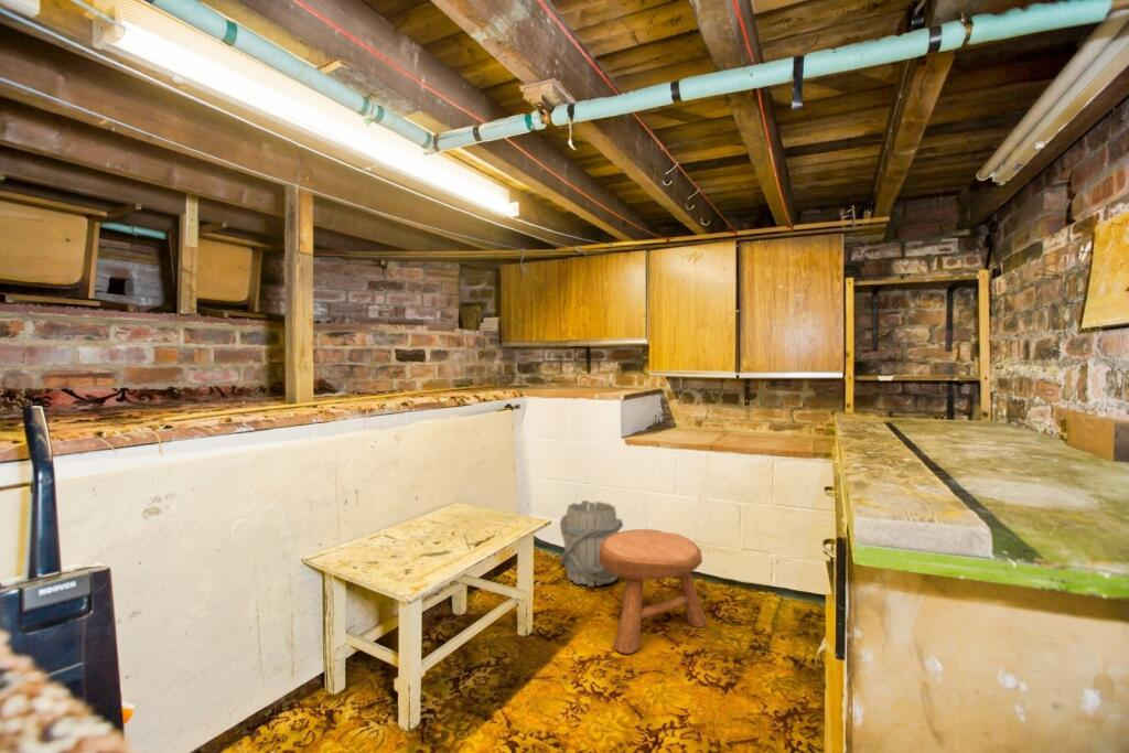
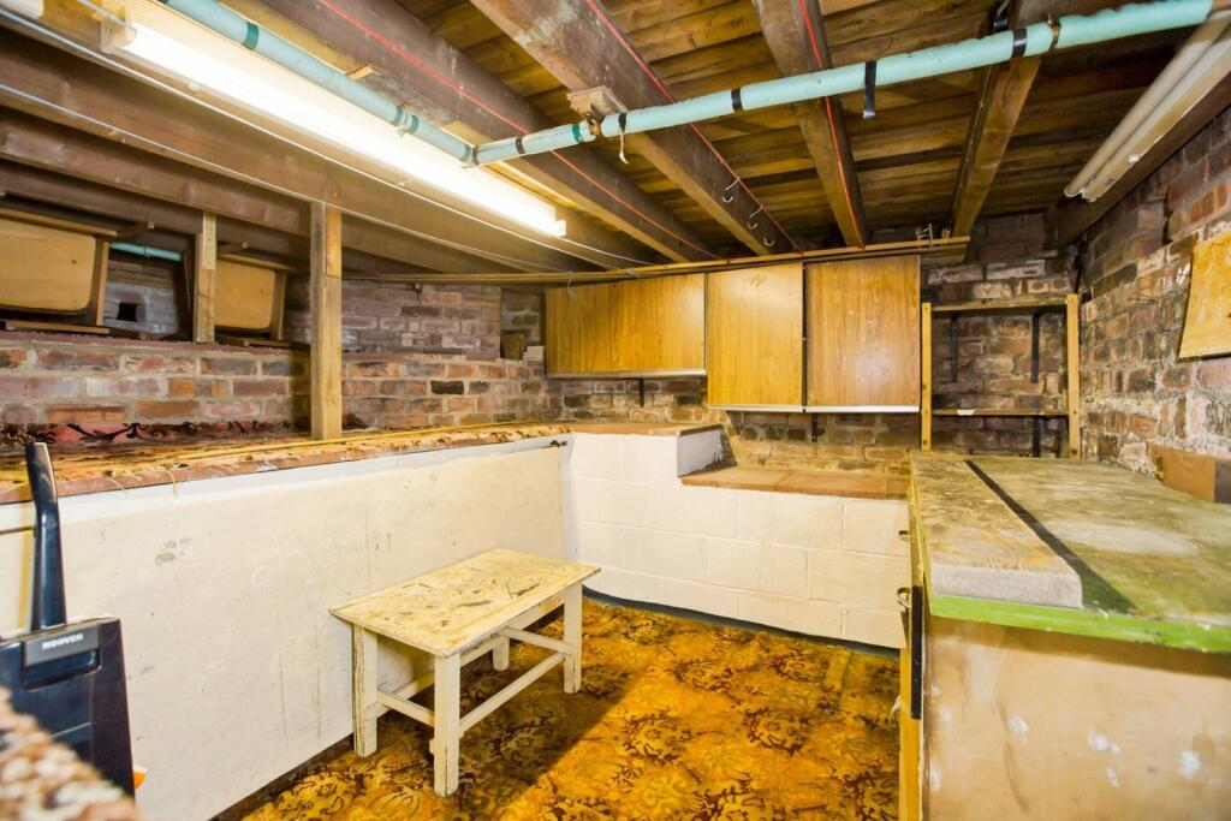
- bucket (591, 540)
- stool (642, 587)
